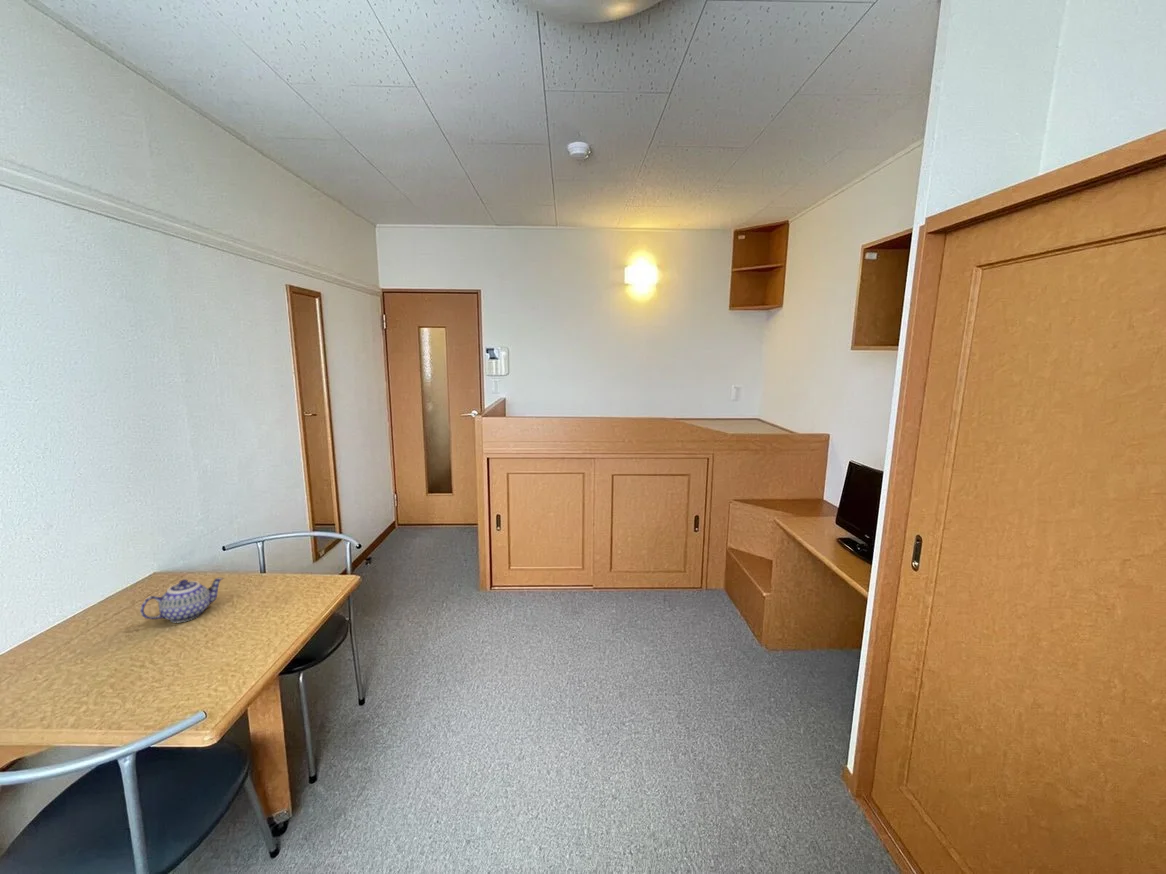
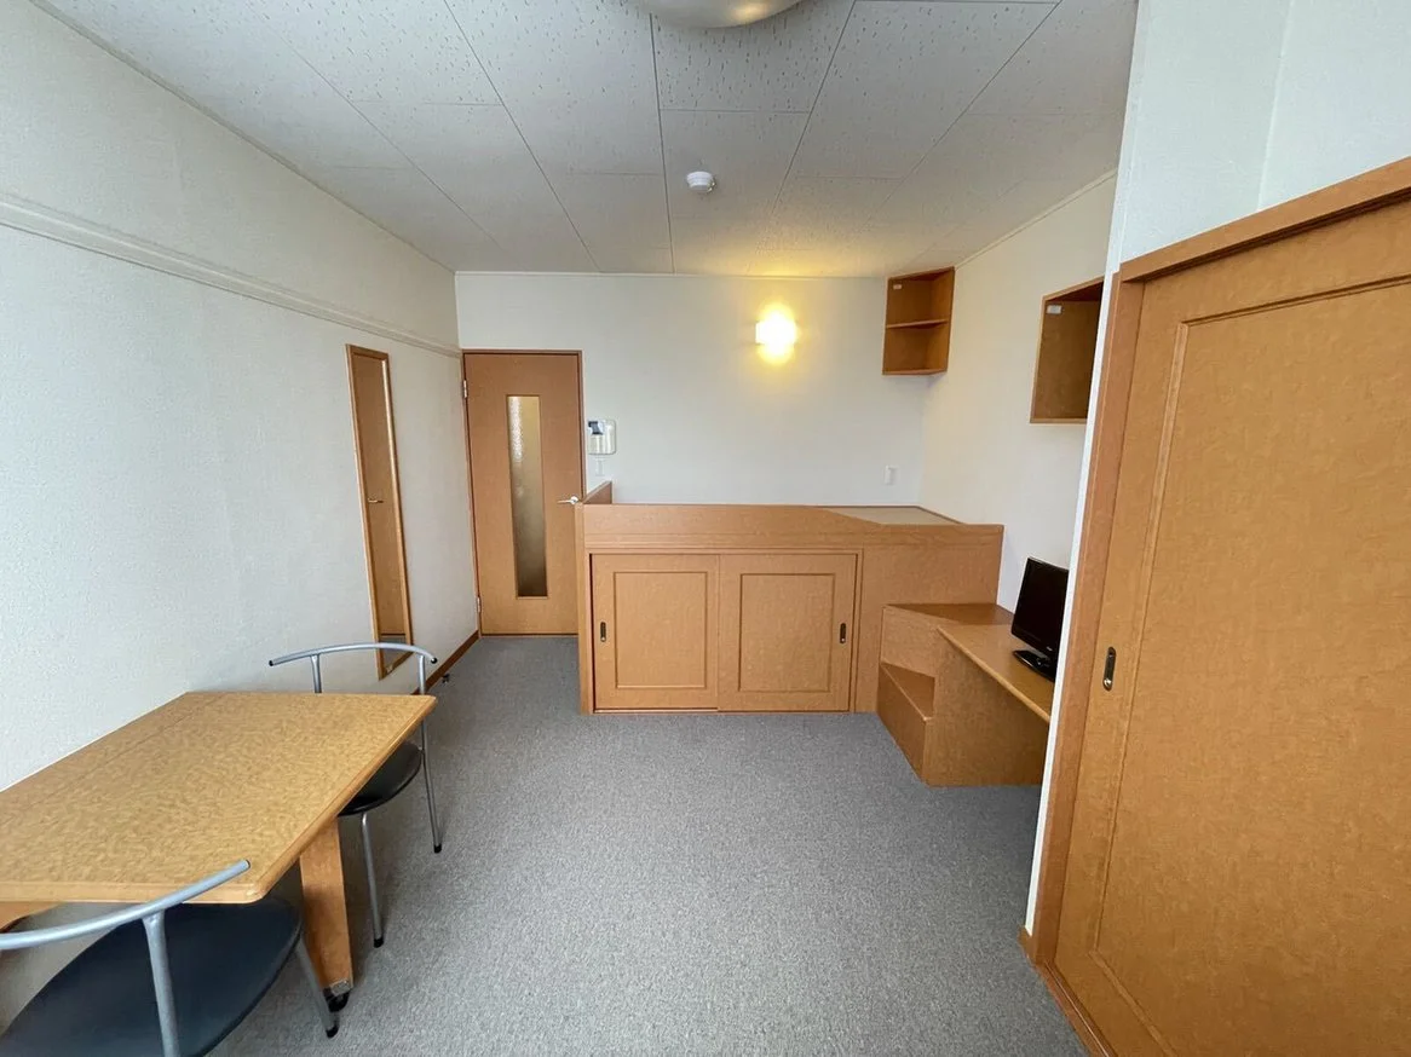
- teapot (185, 597)
